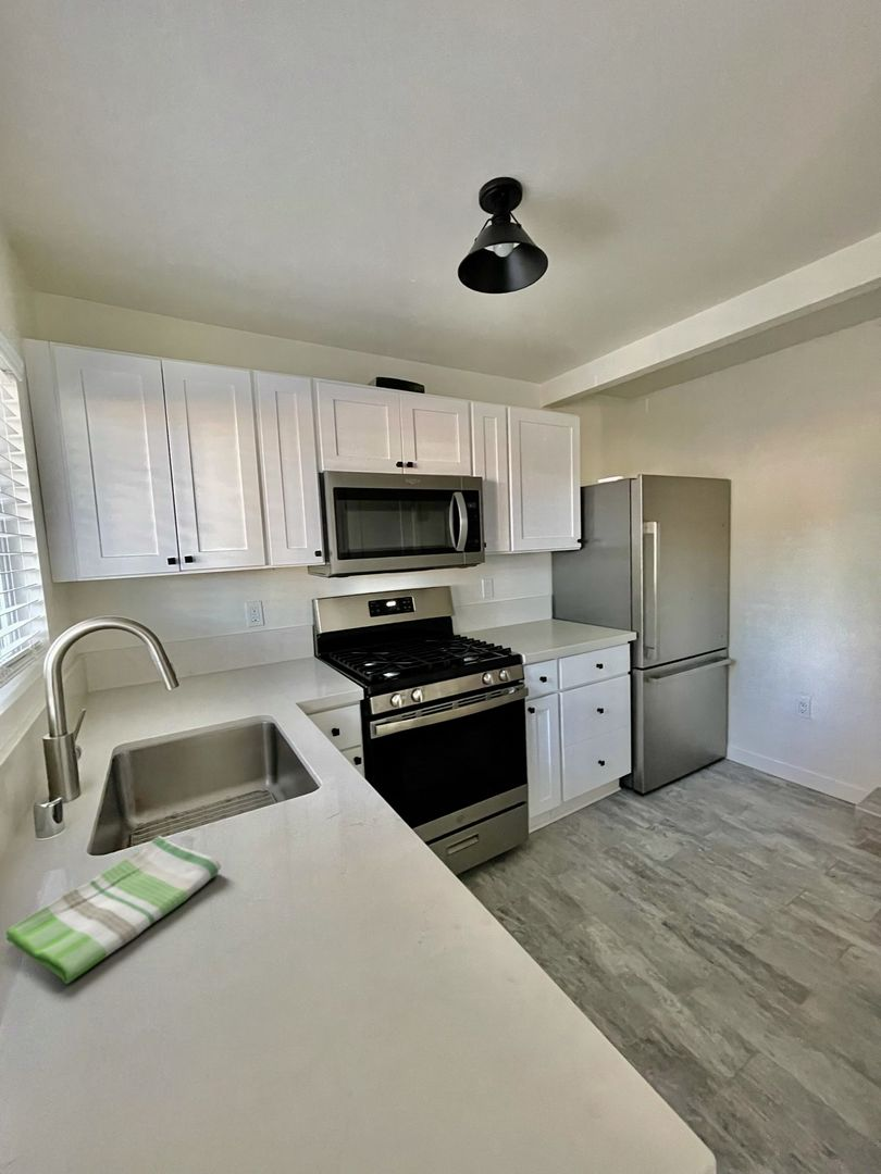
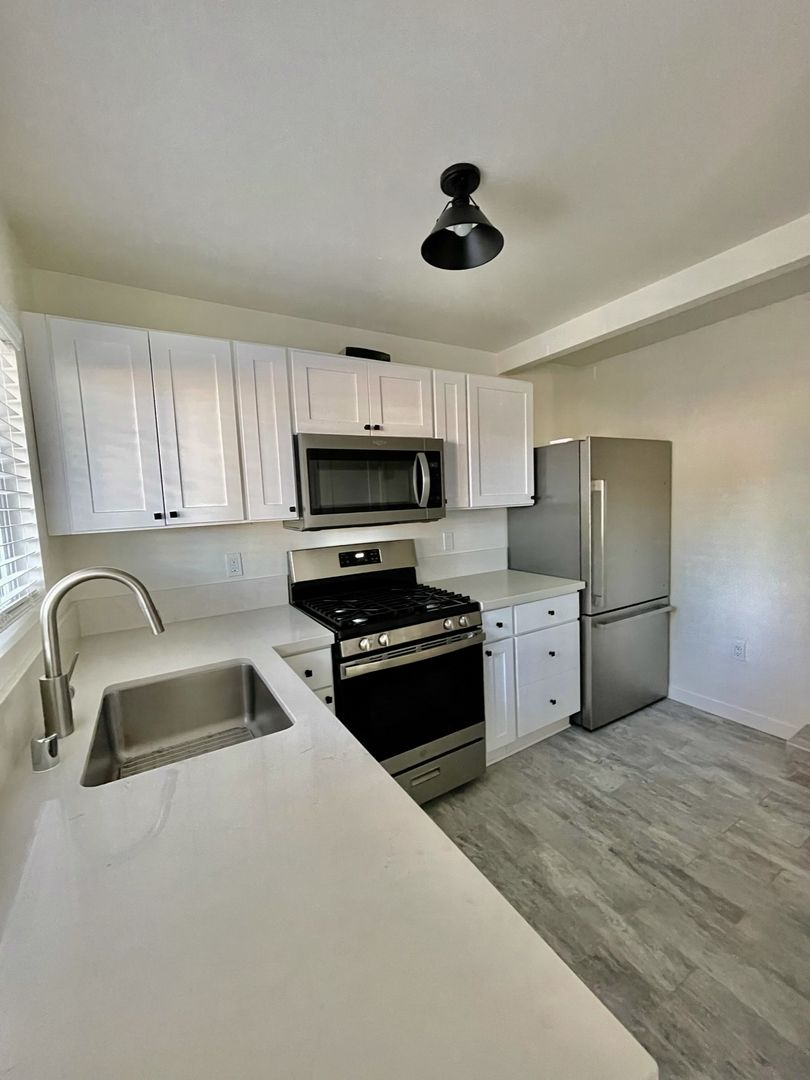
- dish towel (122, 896)
